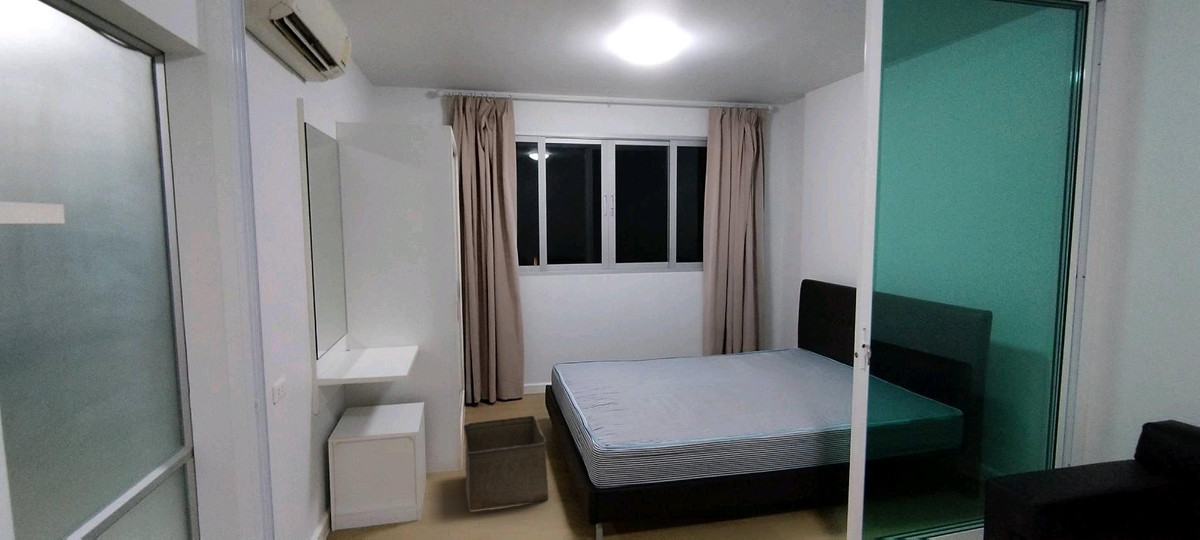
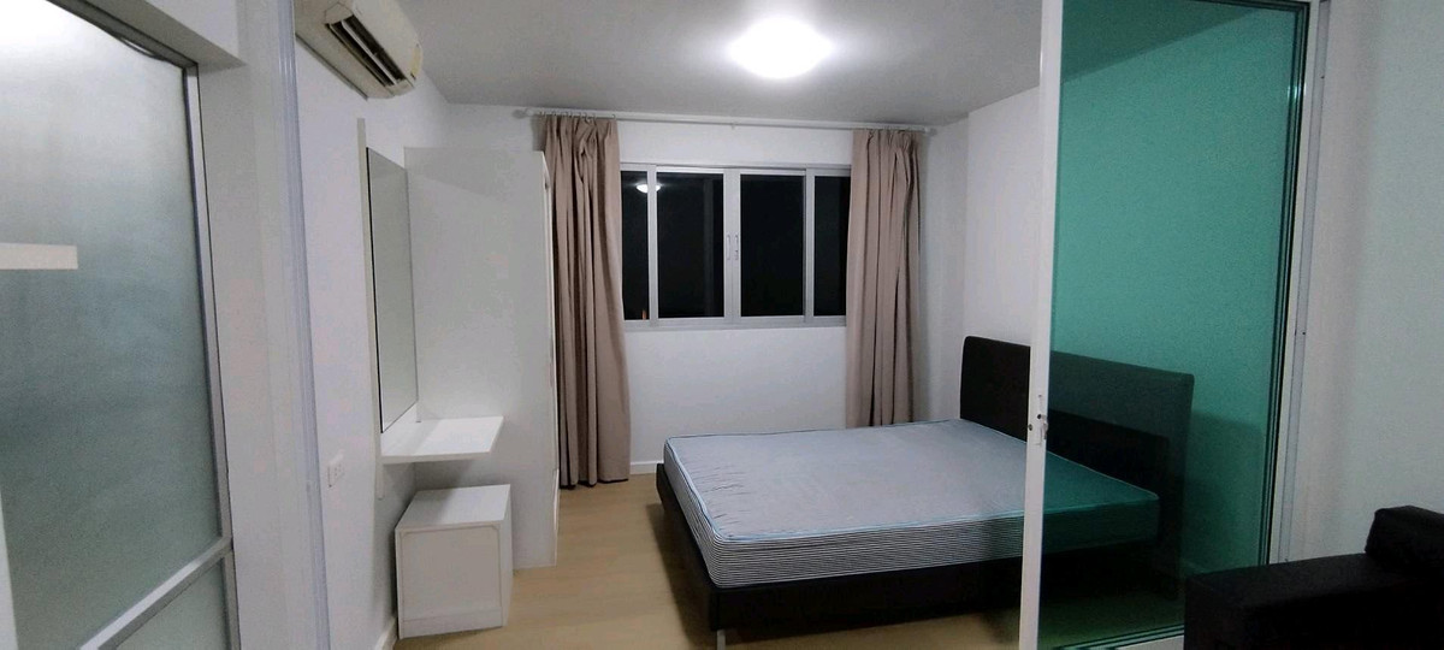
- storage bin (504, 459)
